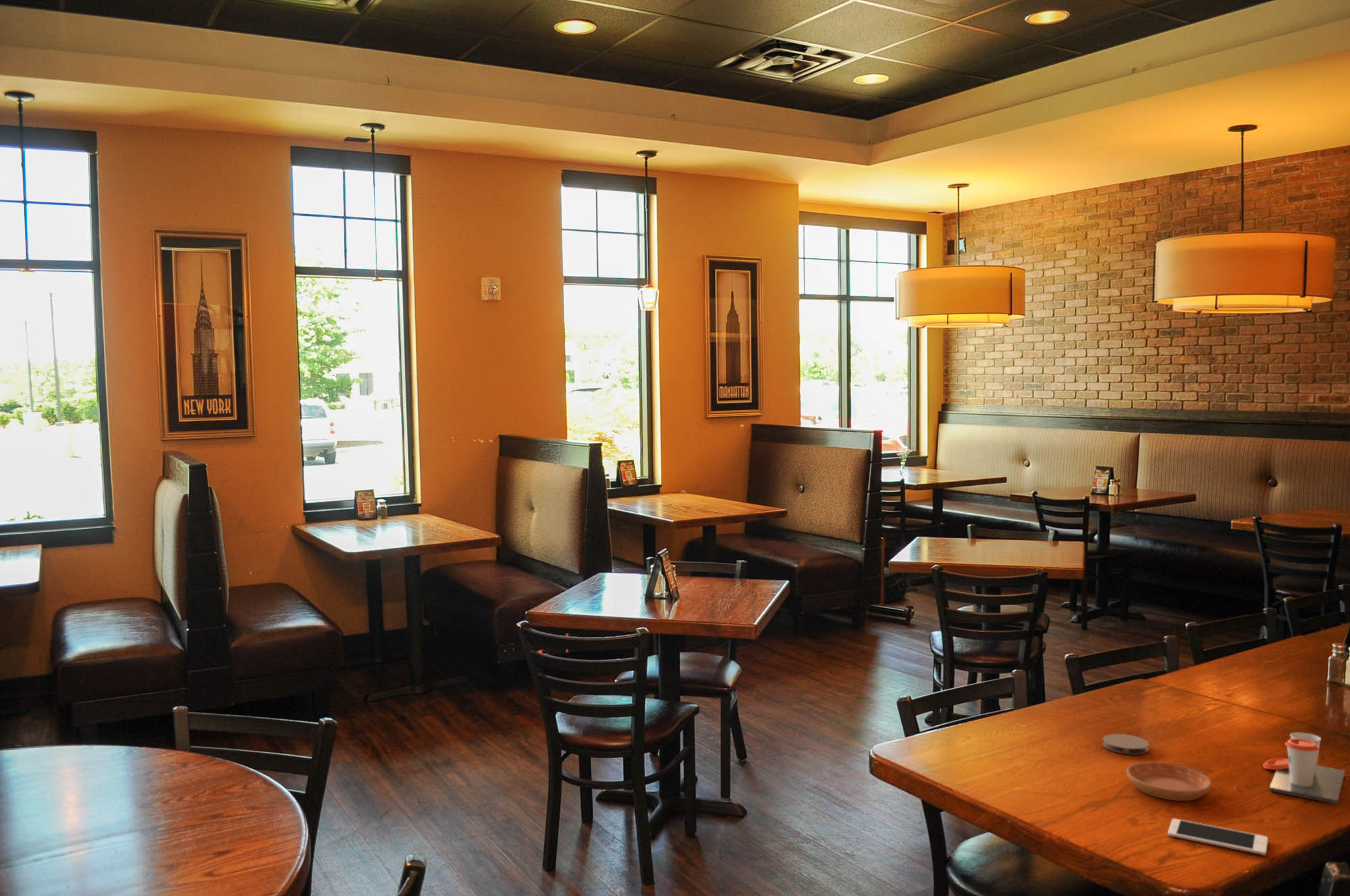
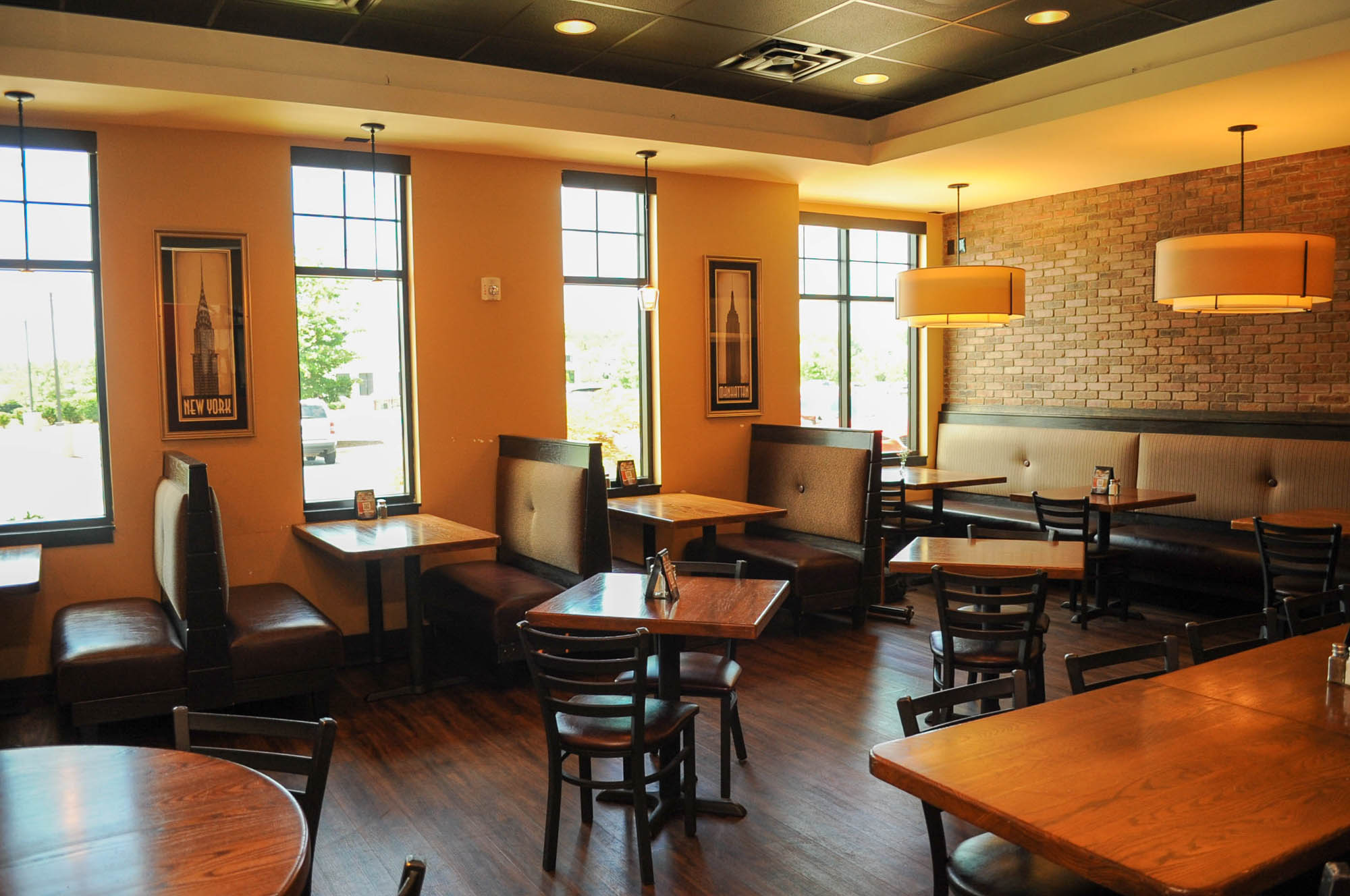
- coaster (1125, 744)
- cup (1300, 758)
- saucer (1168, 782)
- cell phone (1217, 836)
